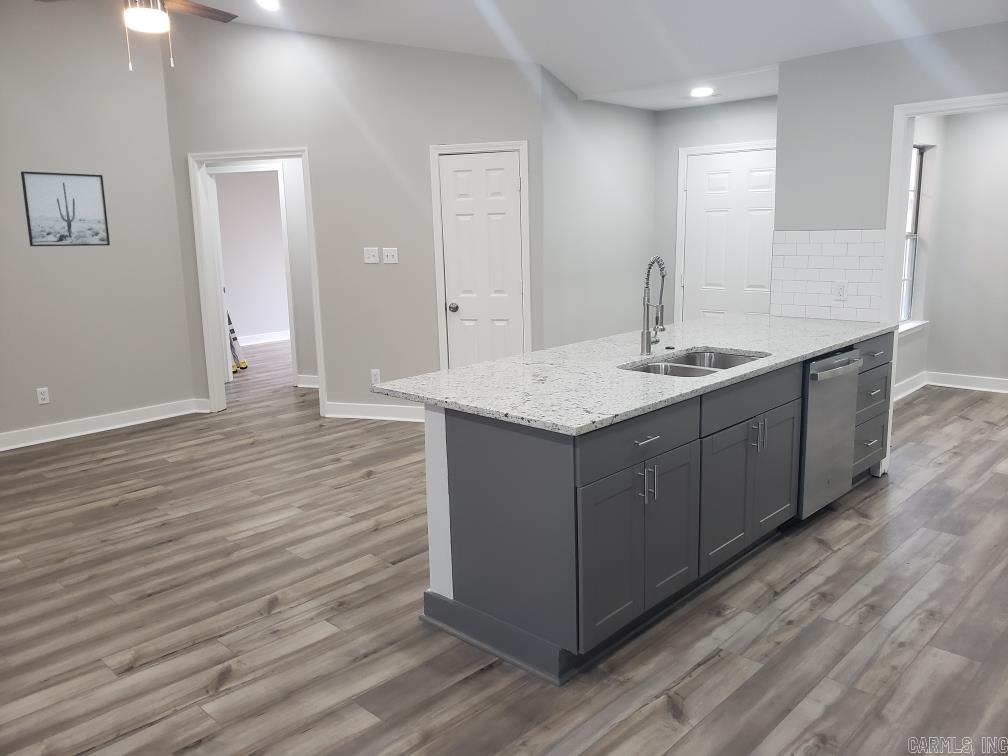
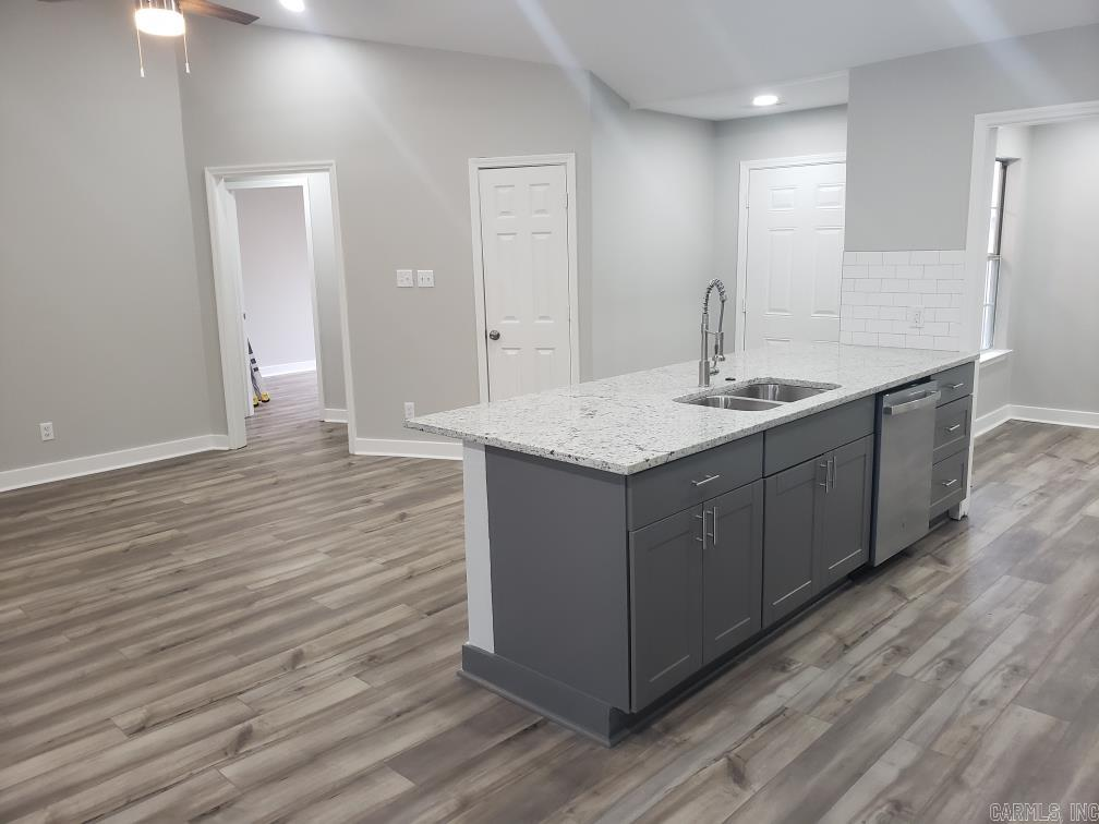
- wall art (67, 209)
